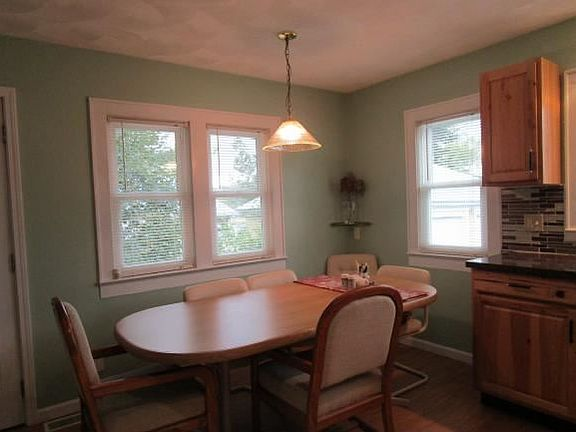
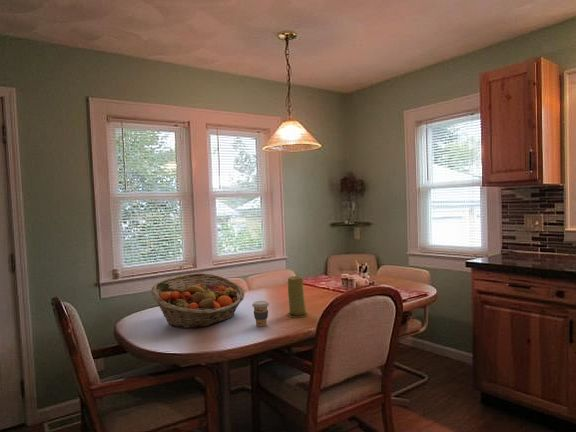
+ fruit basket (199, 298)
+ candle (296, 295)
+ coffee cup (260, 313)
